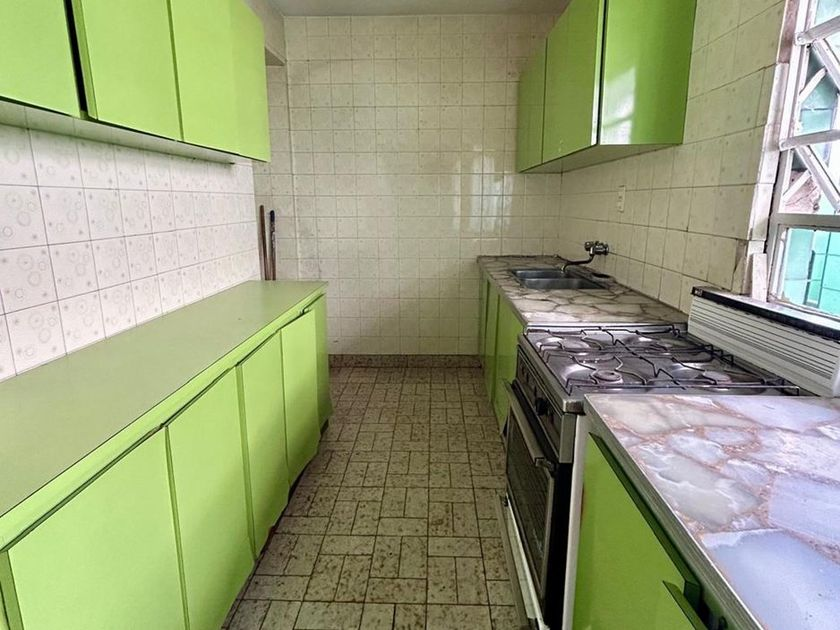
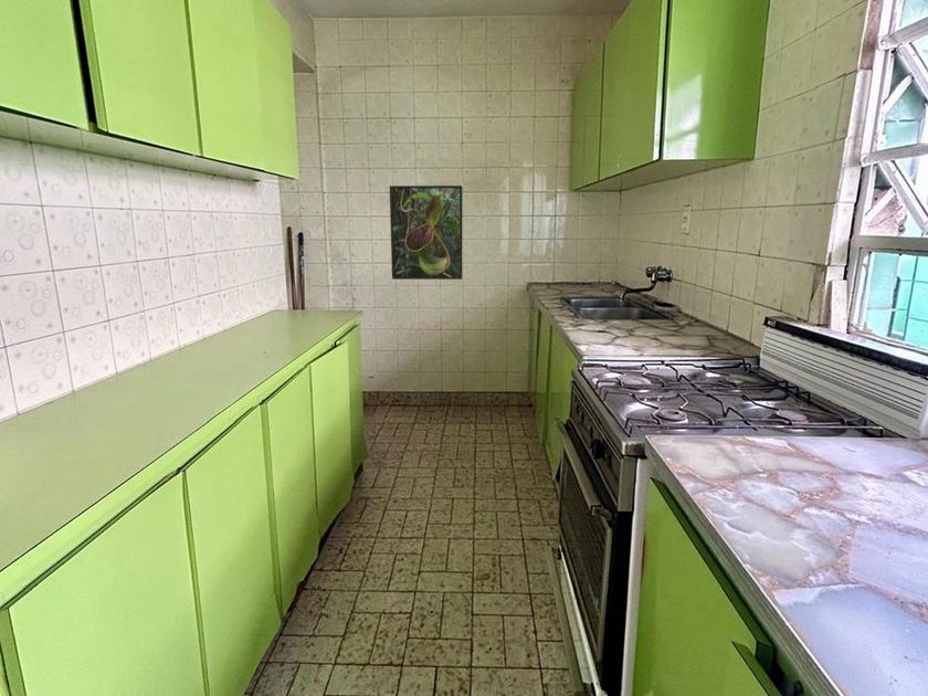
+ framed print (426, 233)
